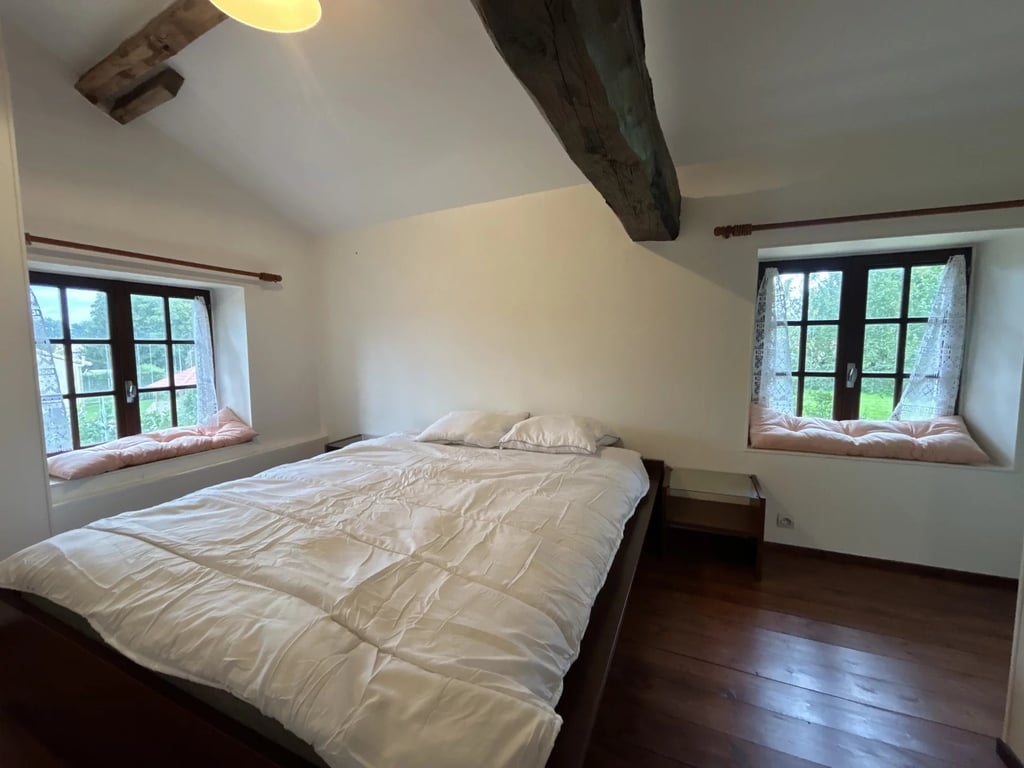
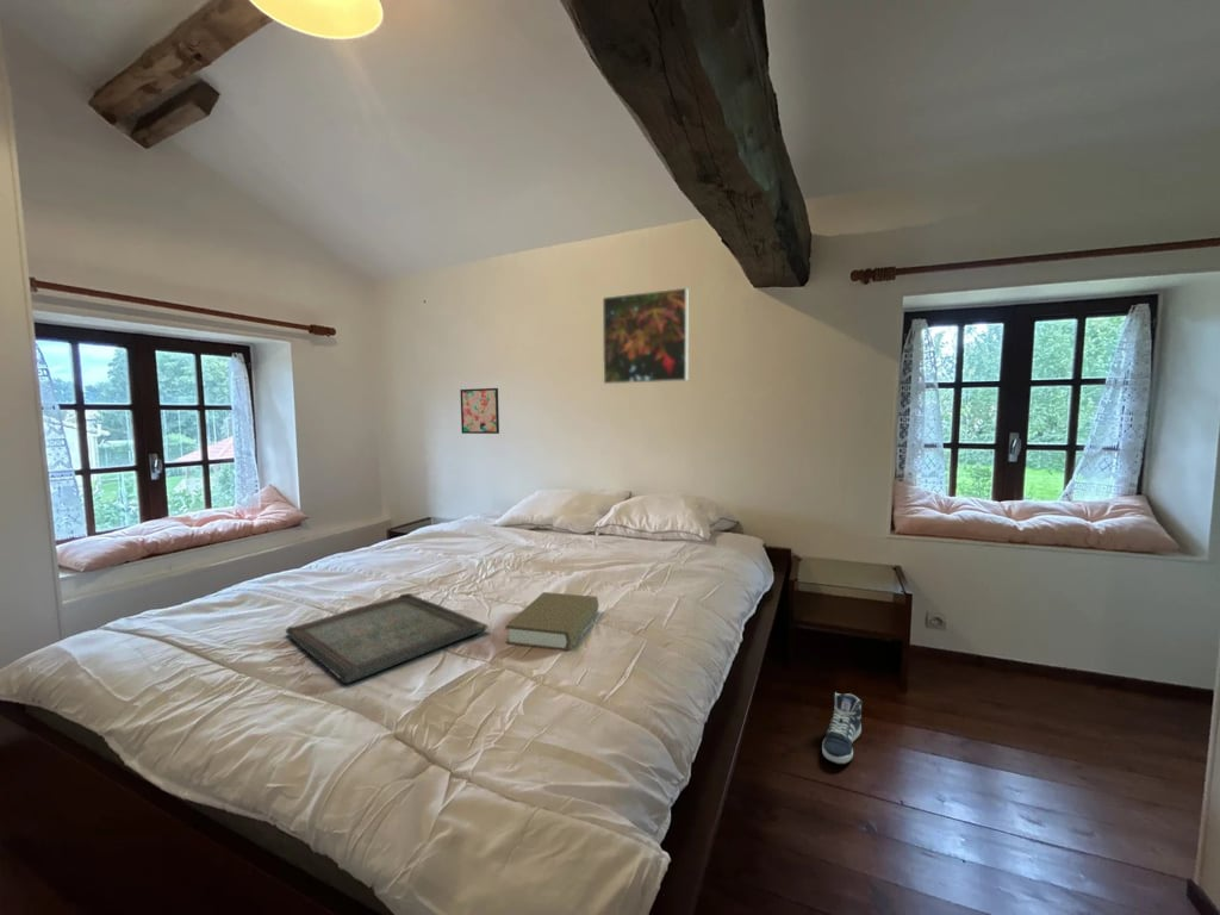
+ sneaker (842, 723)
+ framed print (643, 337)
+ wall art (479, 411)
+ book (555, 618)
+ serving tray (386, 628)
